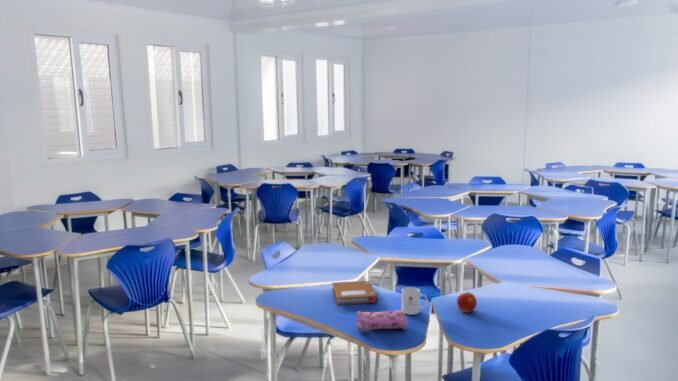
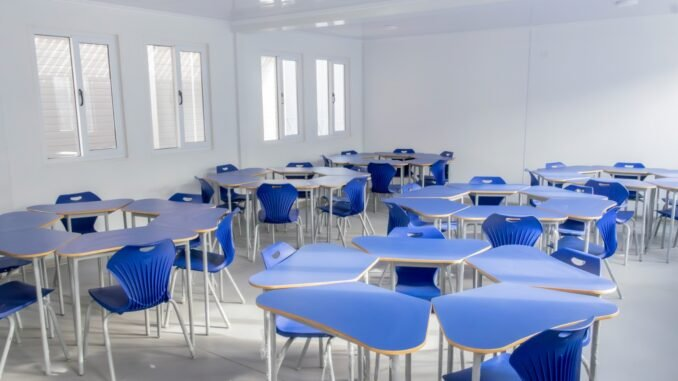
- notebook (354, 292)
- pencil case (381, 320)
- apple (466, 301)
- mug (414, 301)
